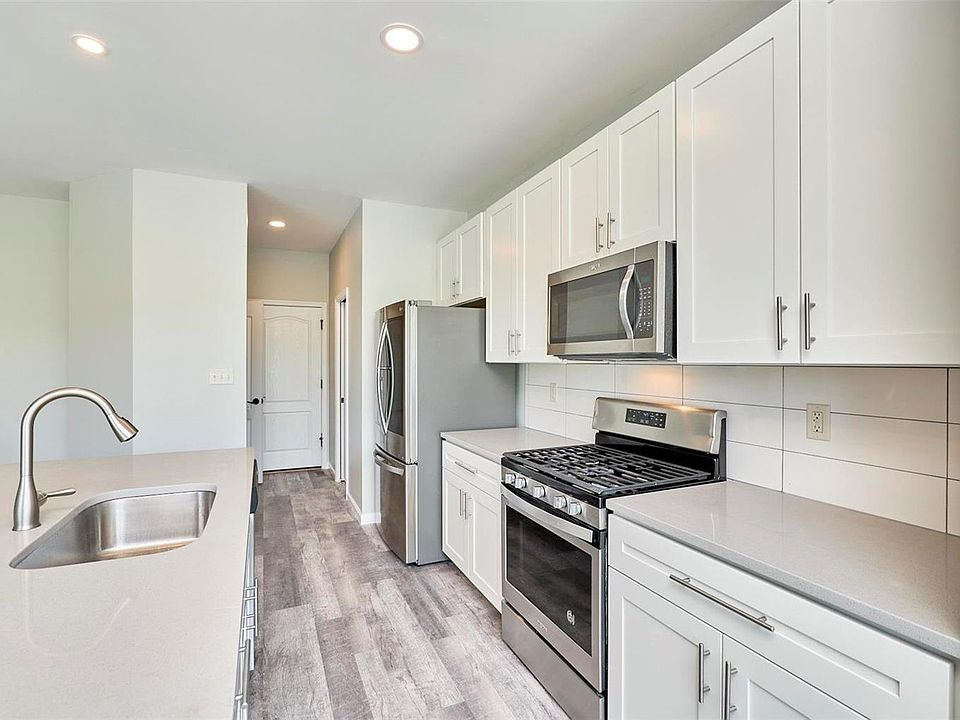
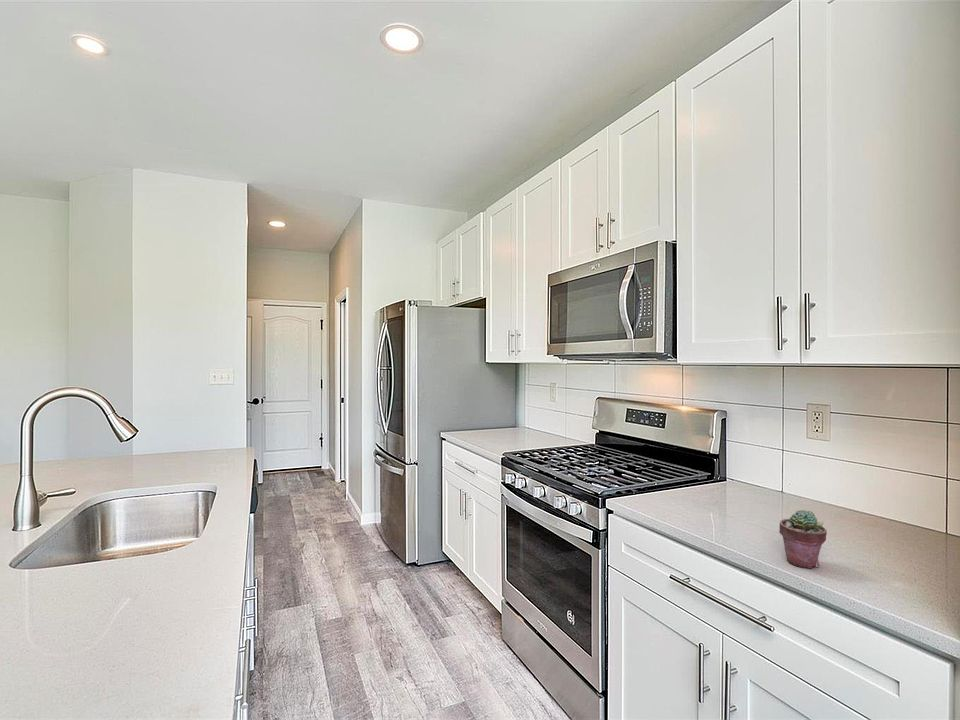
+ potted succulent (802, 536)
